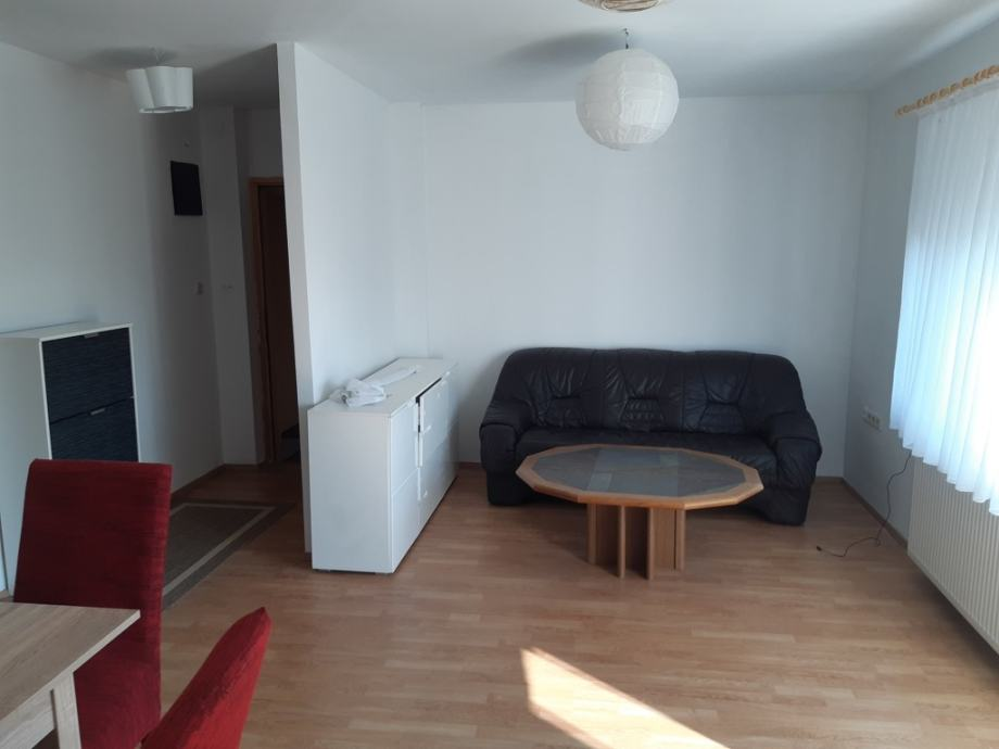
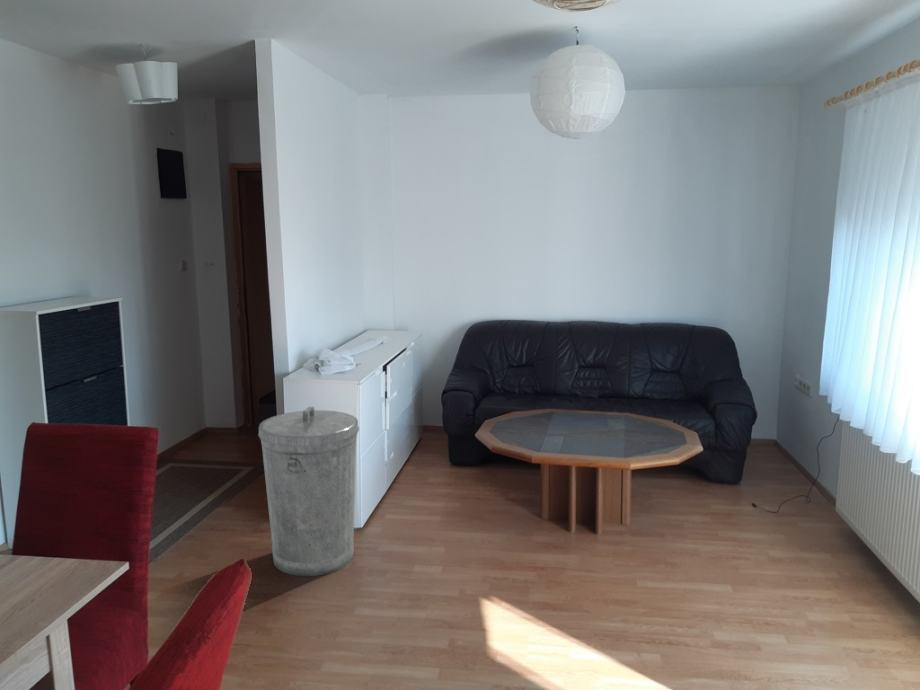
+ trash can (311, 484)
